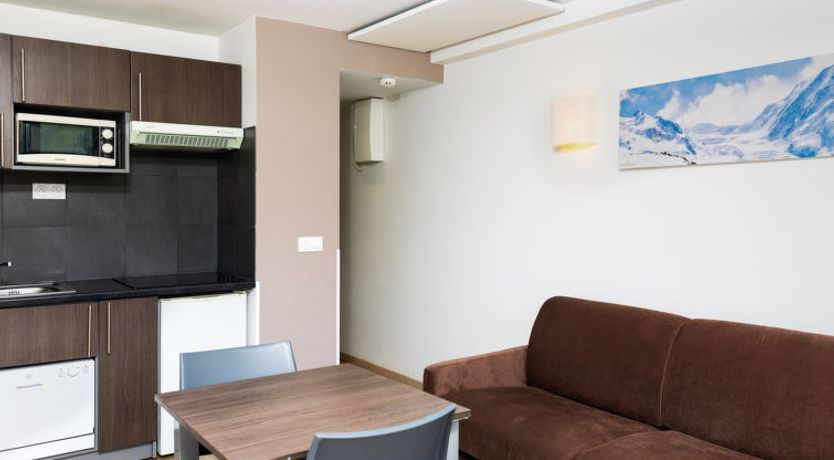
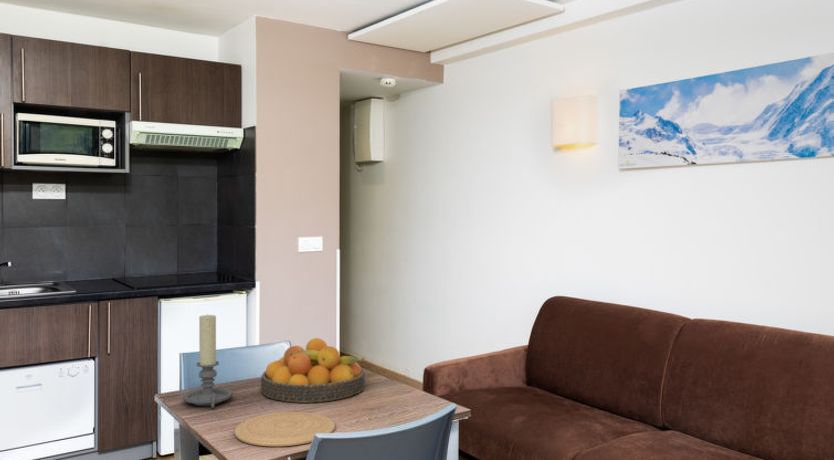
+ plate (285, 427)
+ fruit bowl (313, 366)
+ candle holder (208, 358)
